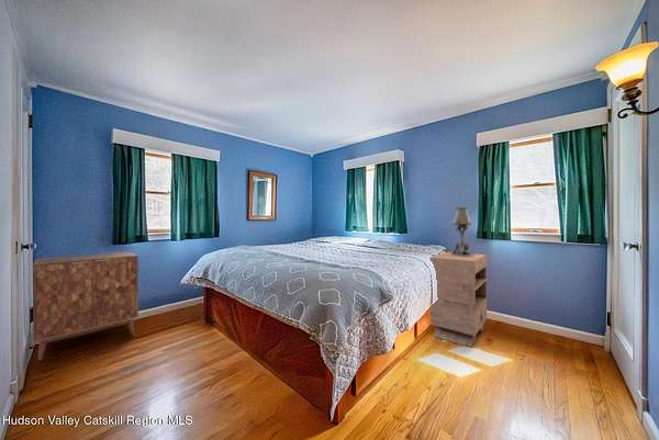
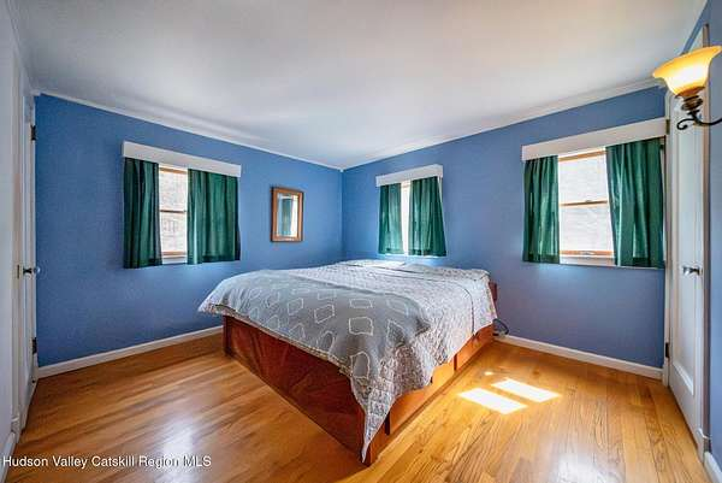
- cabinet (89, 297)
- table lamp (461, 232)
- nightstand (460, 294)
